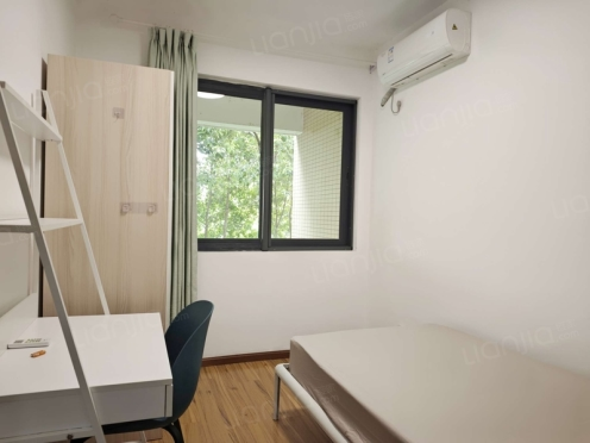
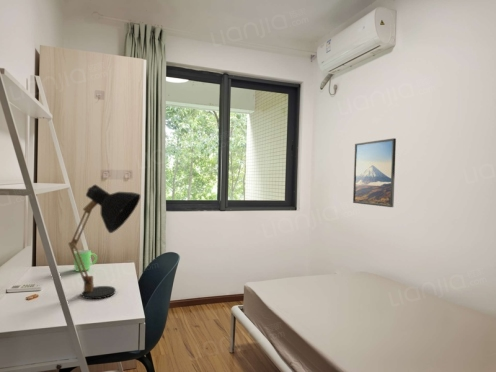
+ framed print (372, 173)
+ desk lamp (109, 232)
+ mug (85, 260)
